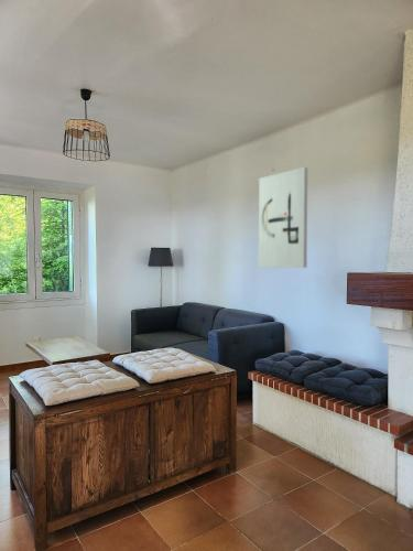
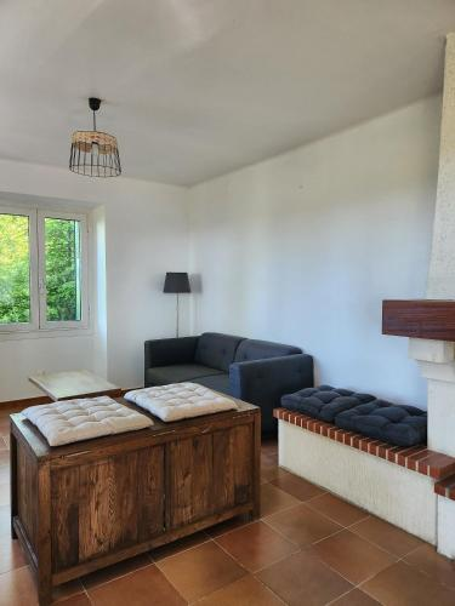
- wall art (281, 220)
